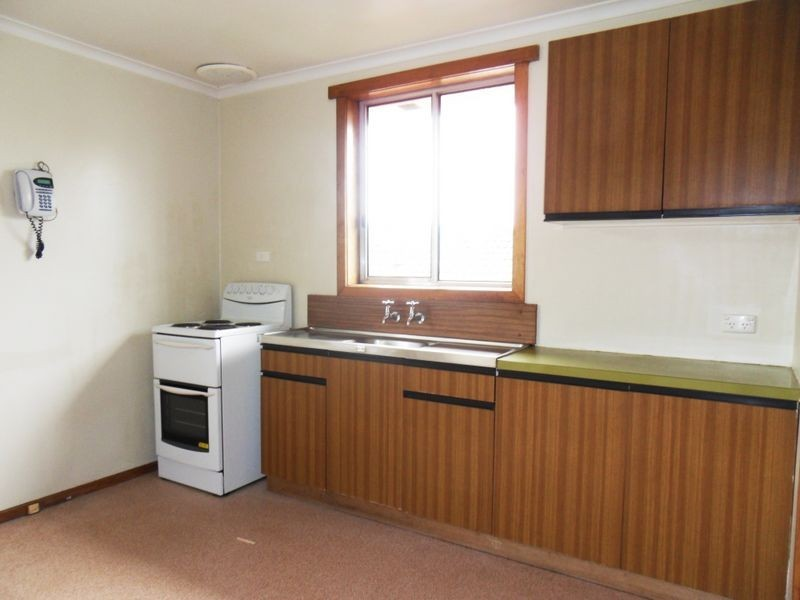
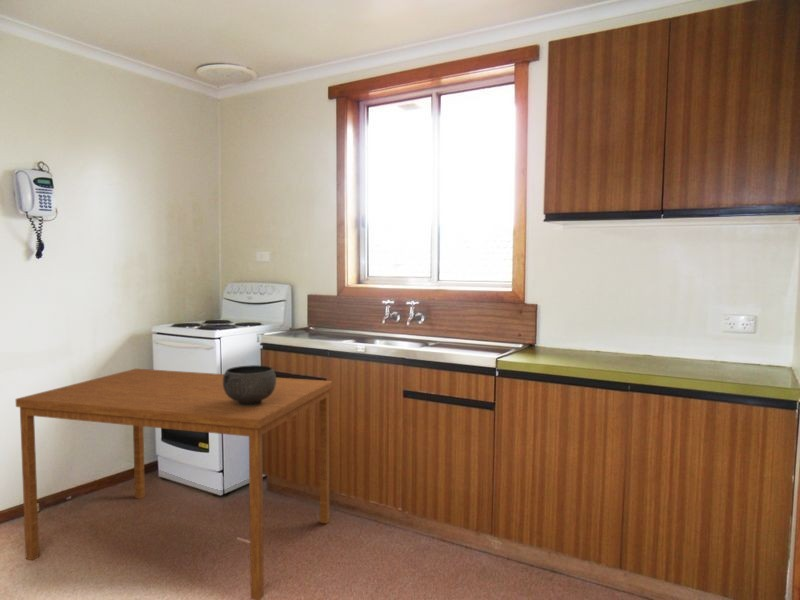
+ dining table (187, 430)
+ bowl (249, 385)
